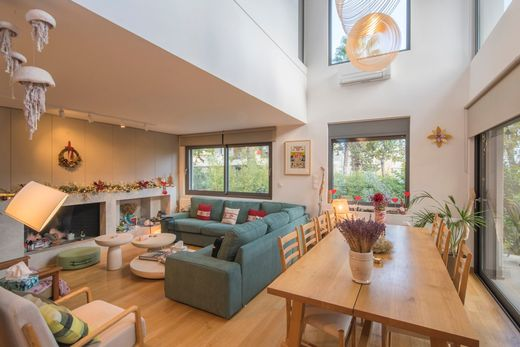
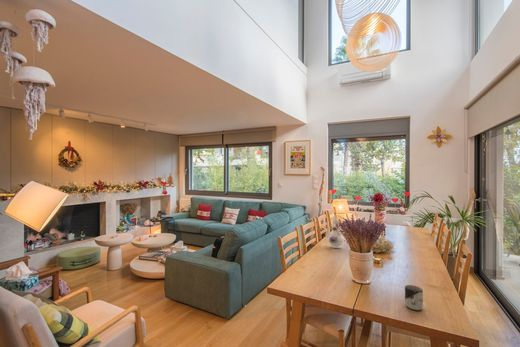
+ cup (413, 298)
+ chinaware (333, 230)
